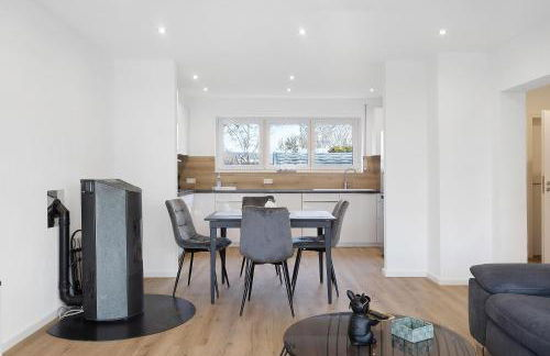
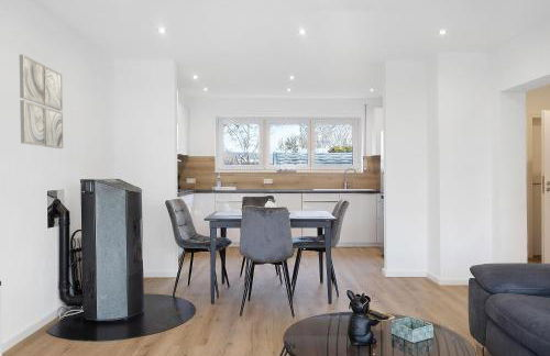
+ wall art (43, 104)
